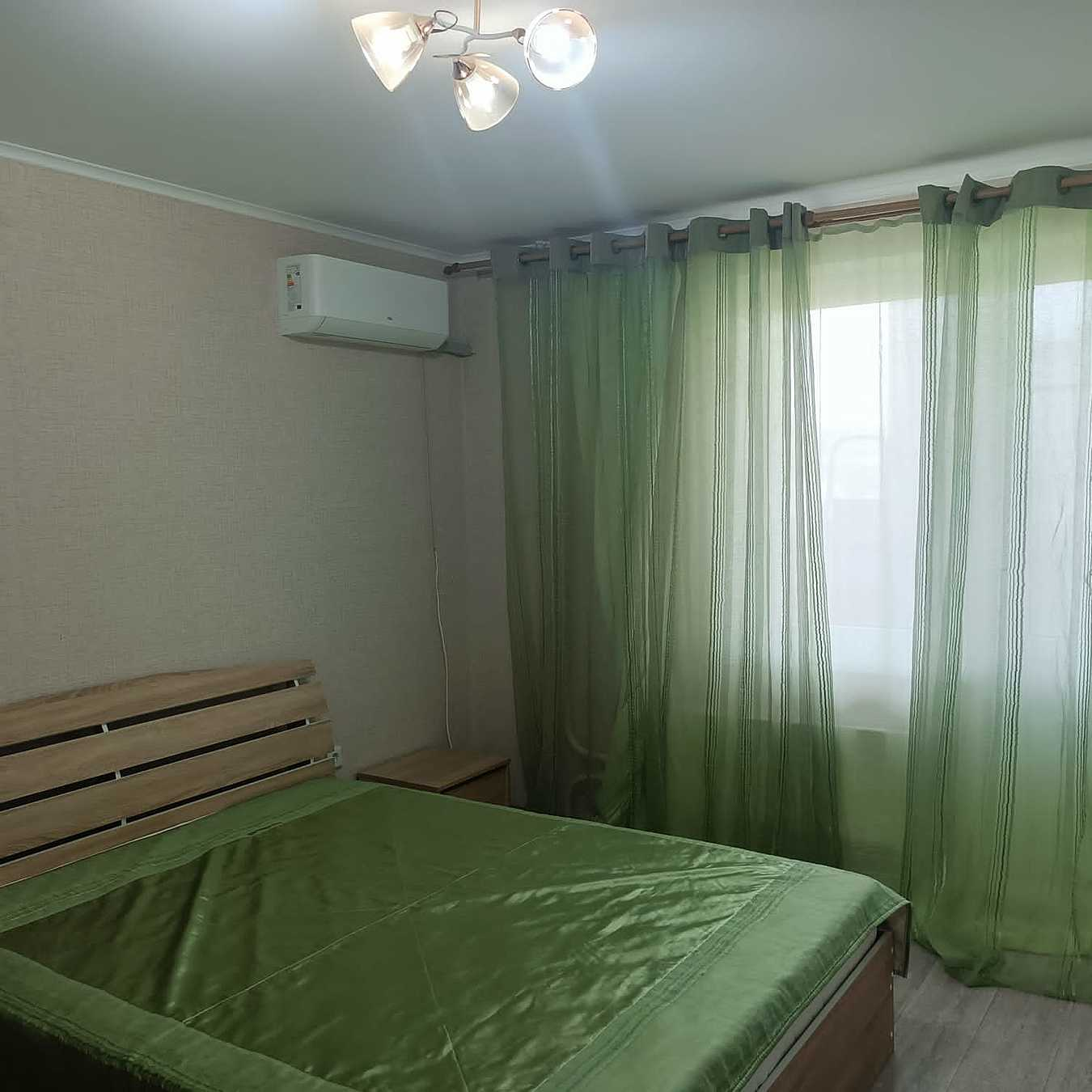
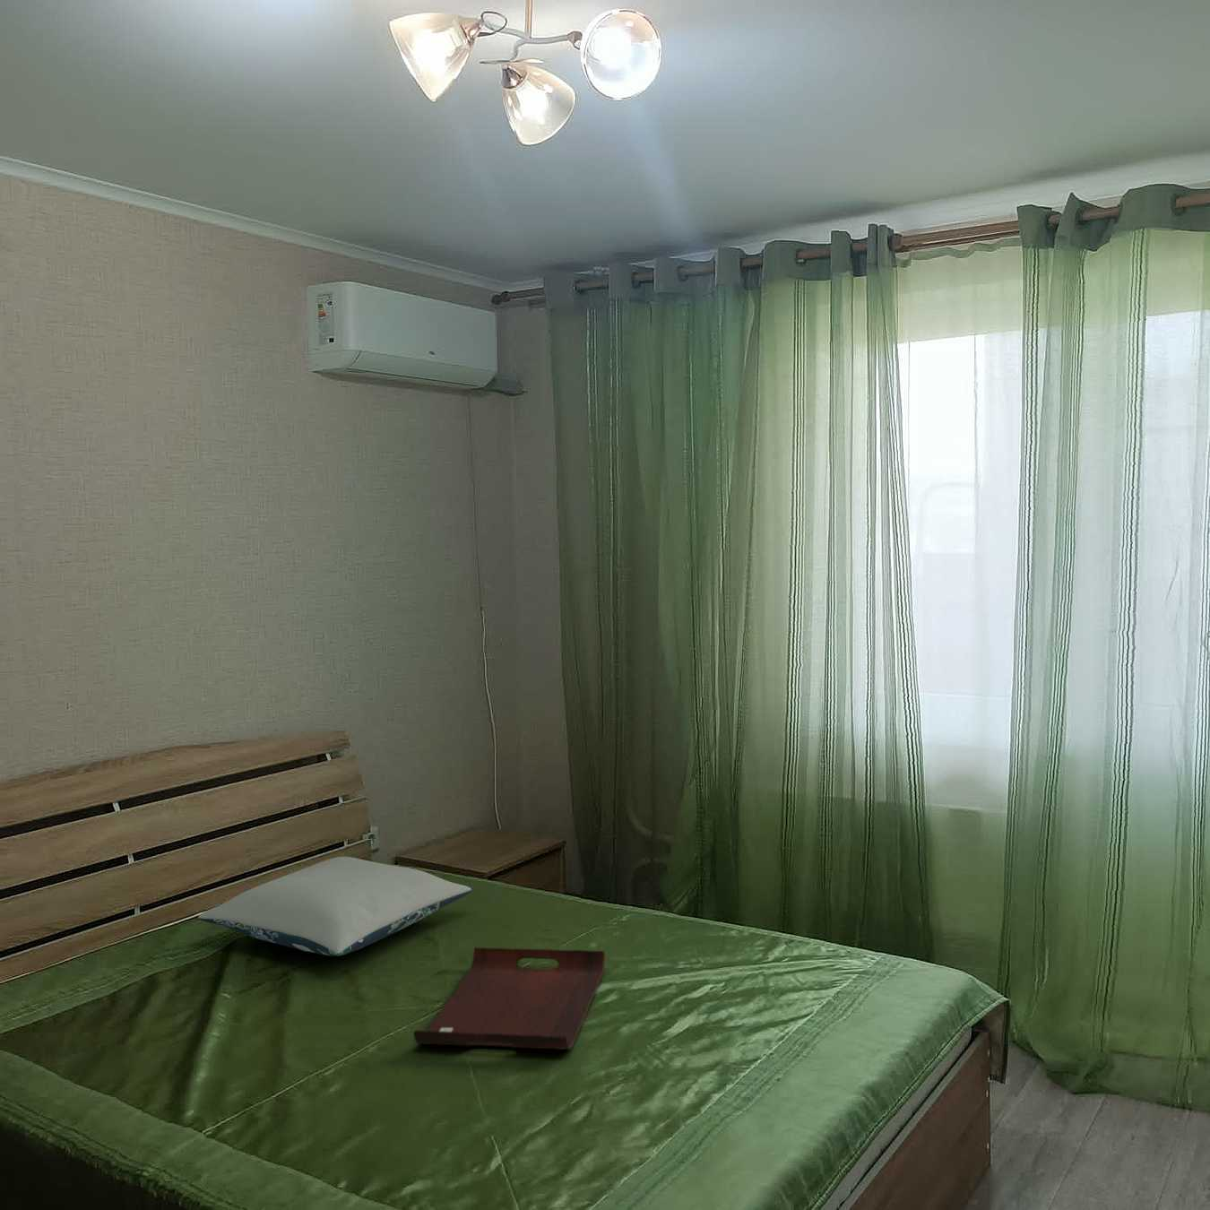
+ pillow (338, 903)
+ serving tray (516, 996)
